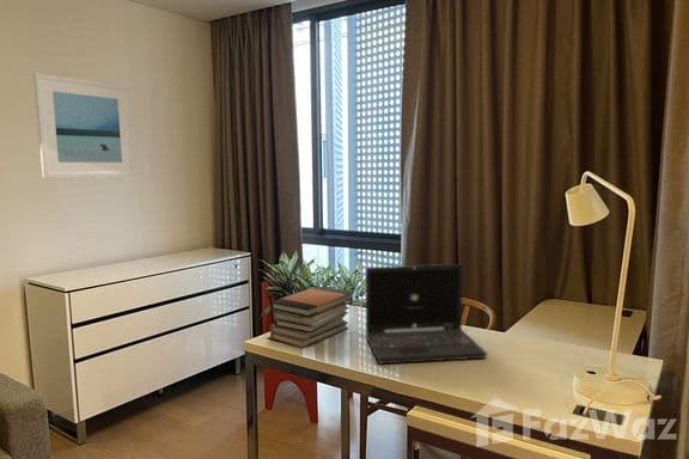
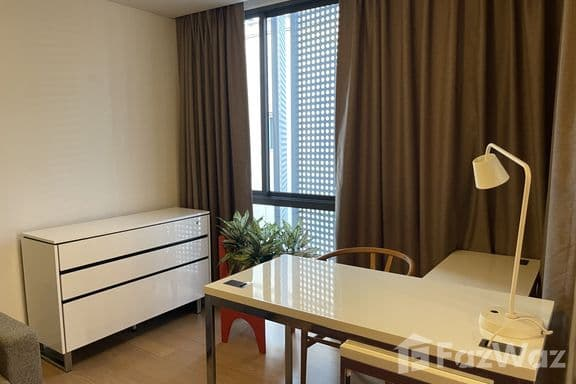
- laptop (422, 310)
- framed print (89, 129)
- book stack (312, 314)
